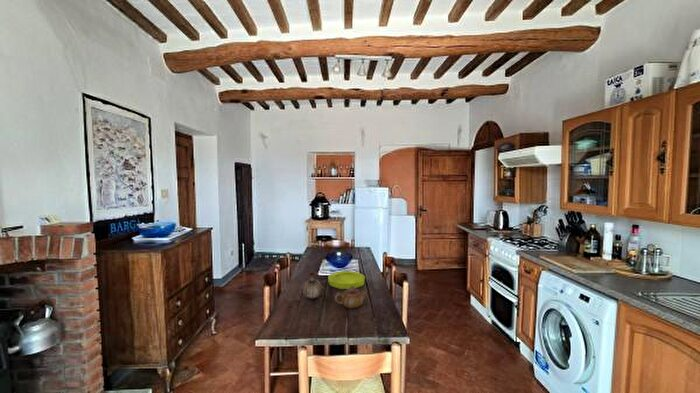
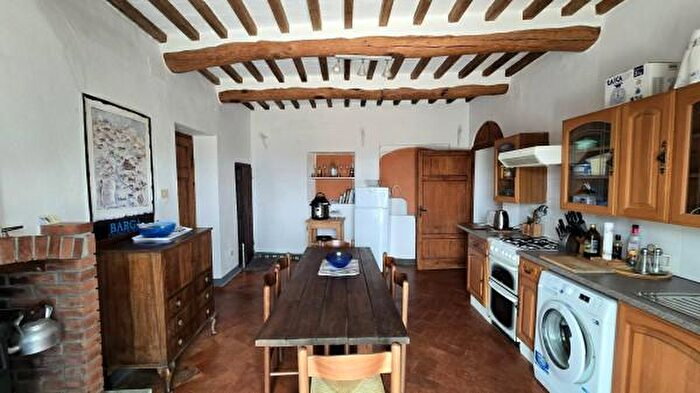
- vase (312, 285)
- bowl (346, 279)
- teapot (351, 295)
